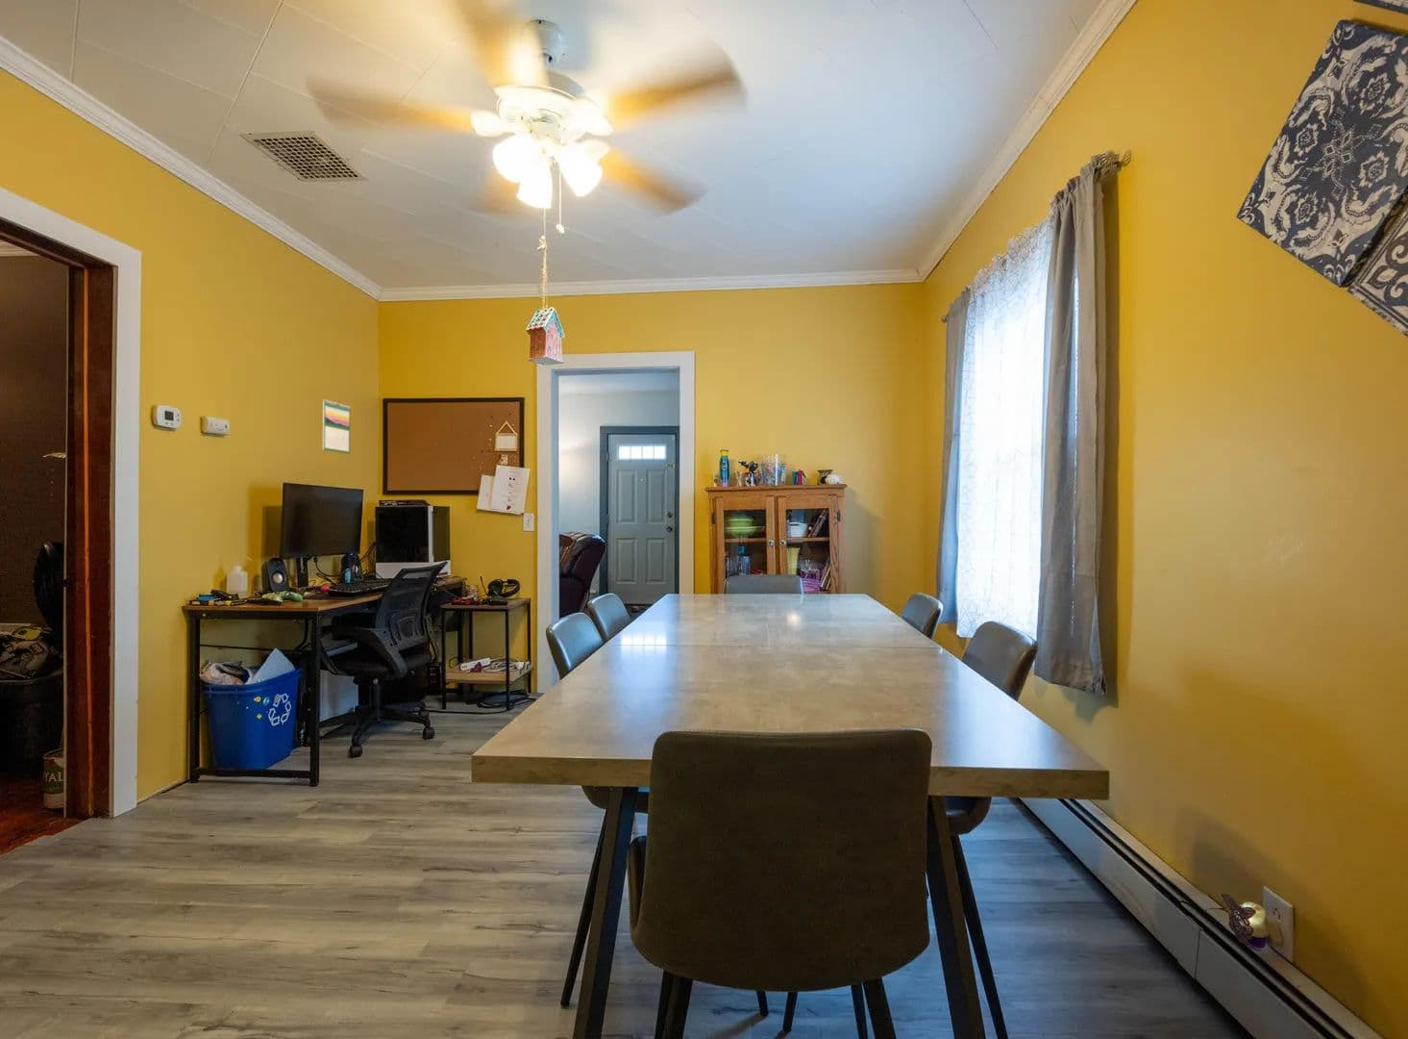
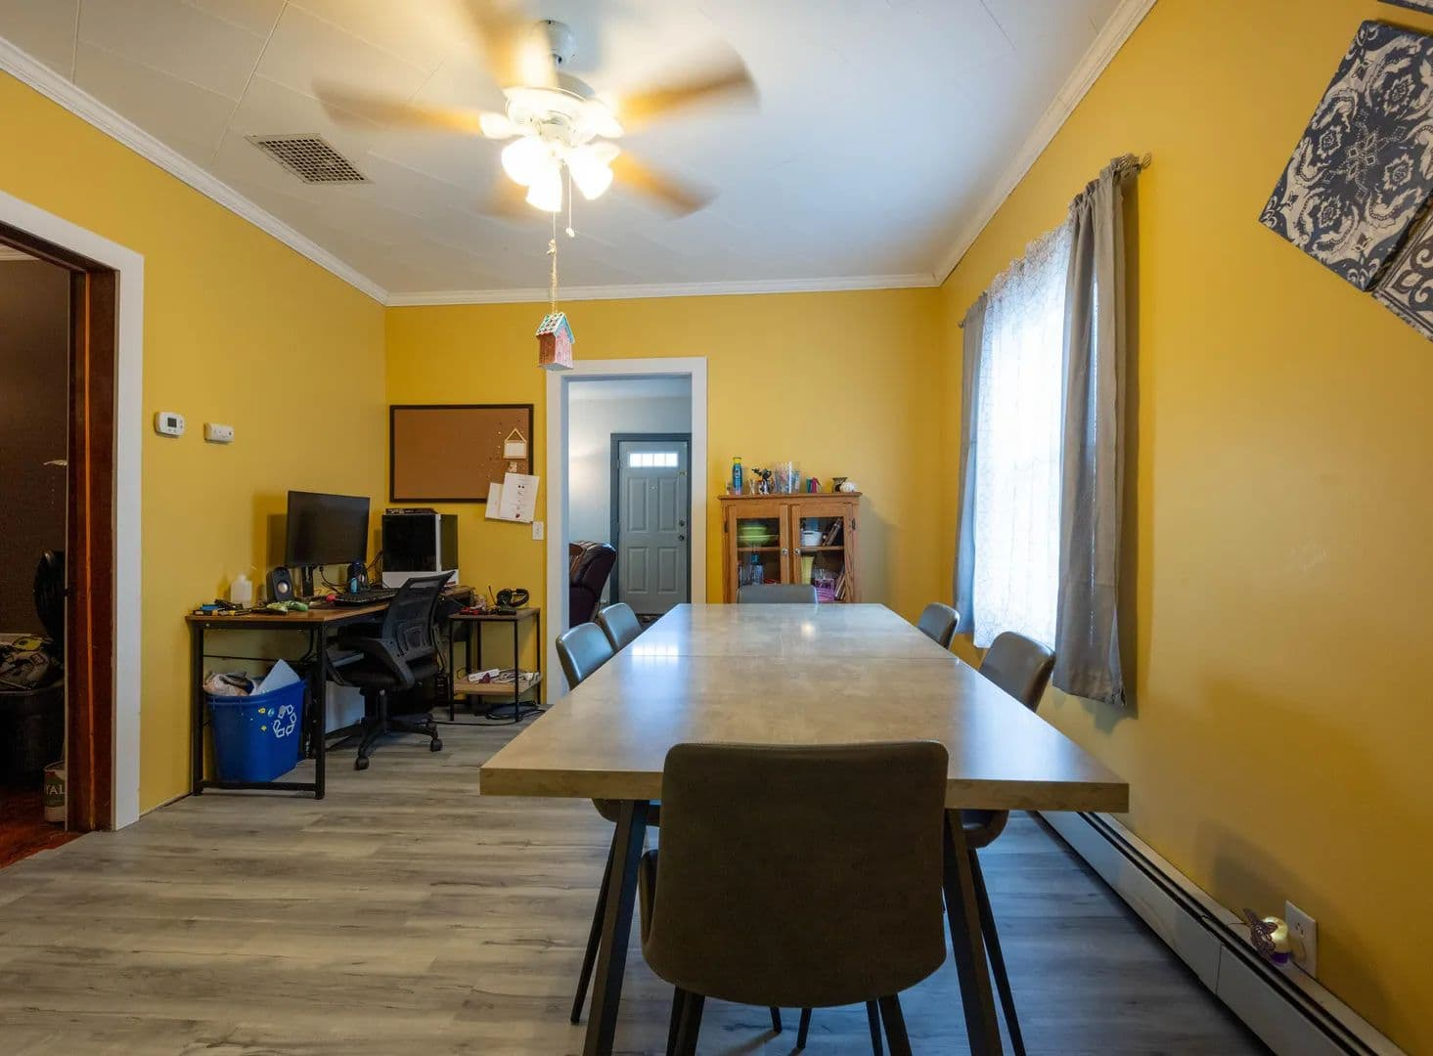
- calendar (337, 428)
